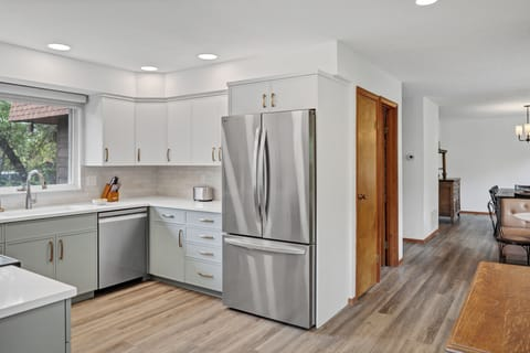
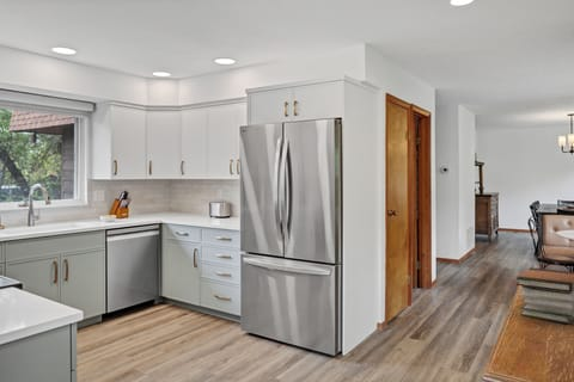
+ book stack (550, 292)
